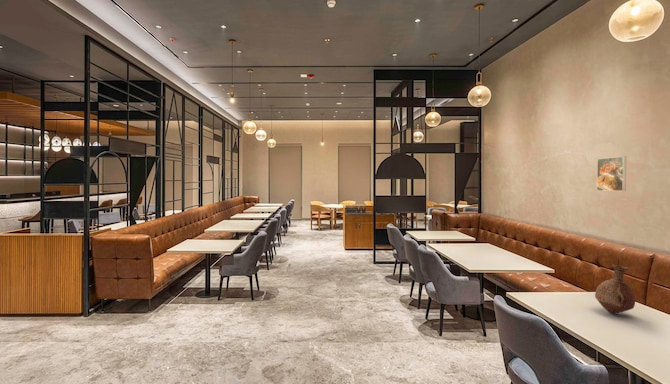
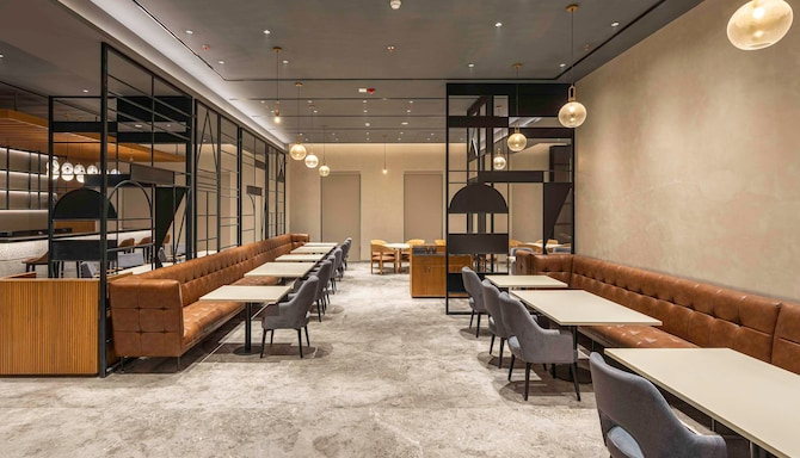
- vase (614, 289)
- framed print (610, 174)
